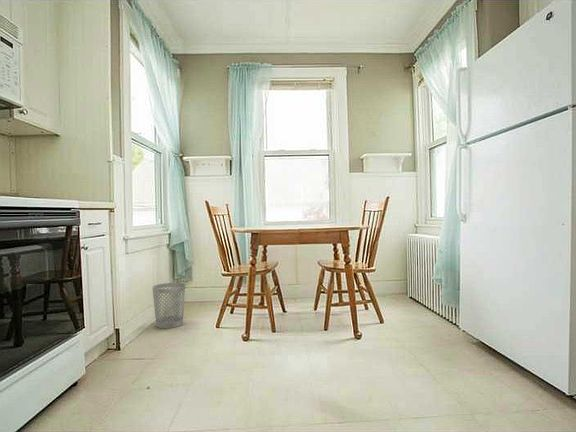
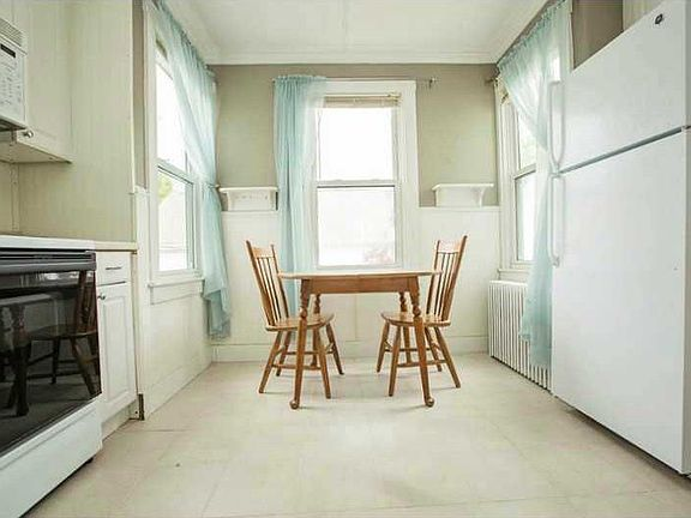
- wastebasket (169, 305)
